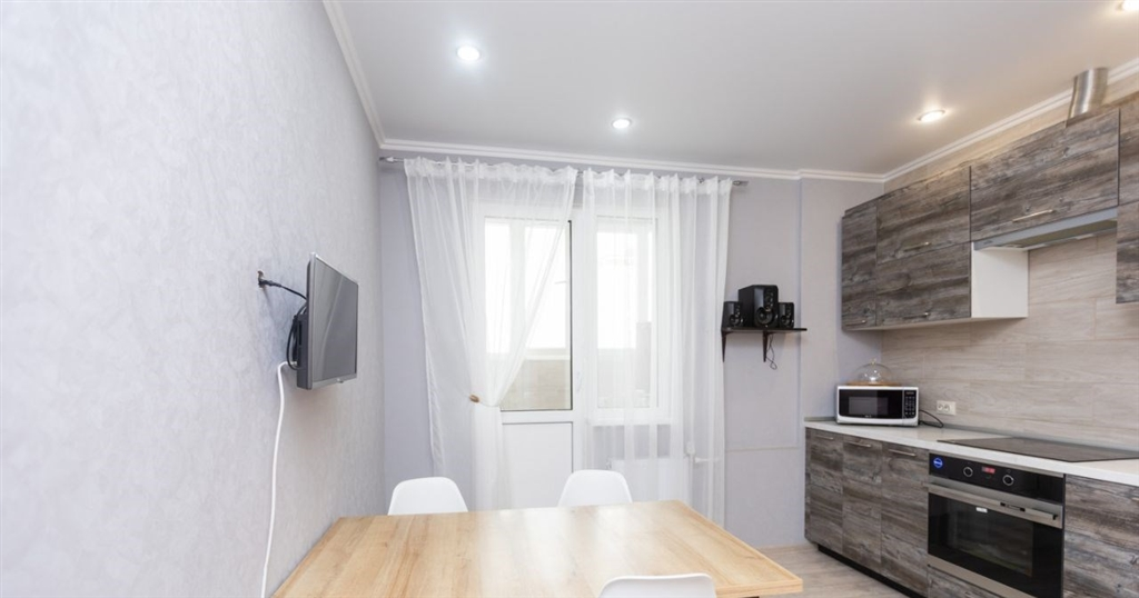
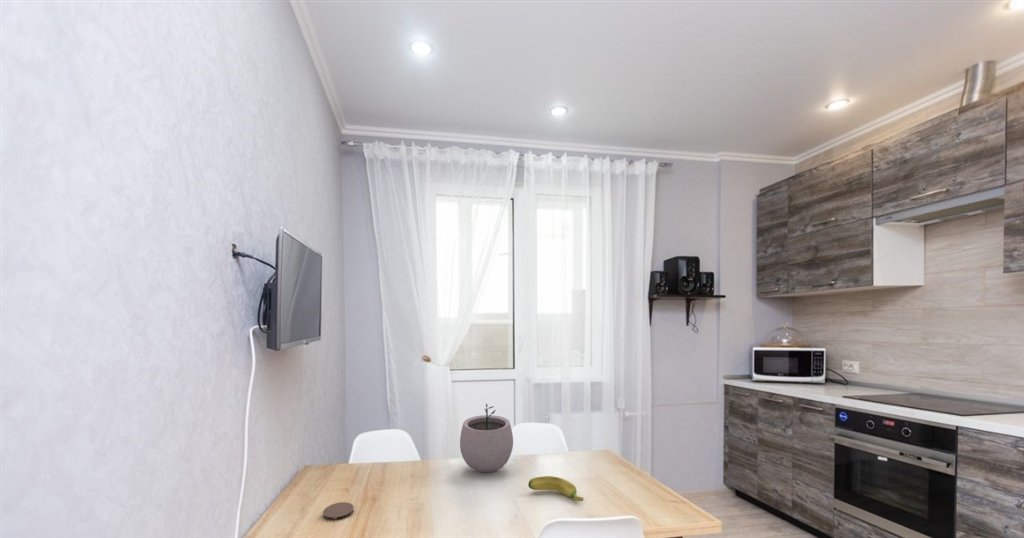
+ coaster (338, 511)
+ plant pot (486, 435)
+ banana (554, 489)
